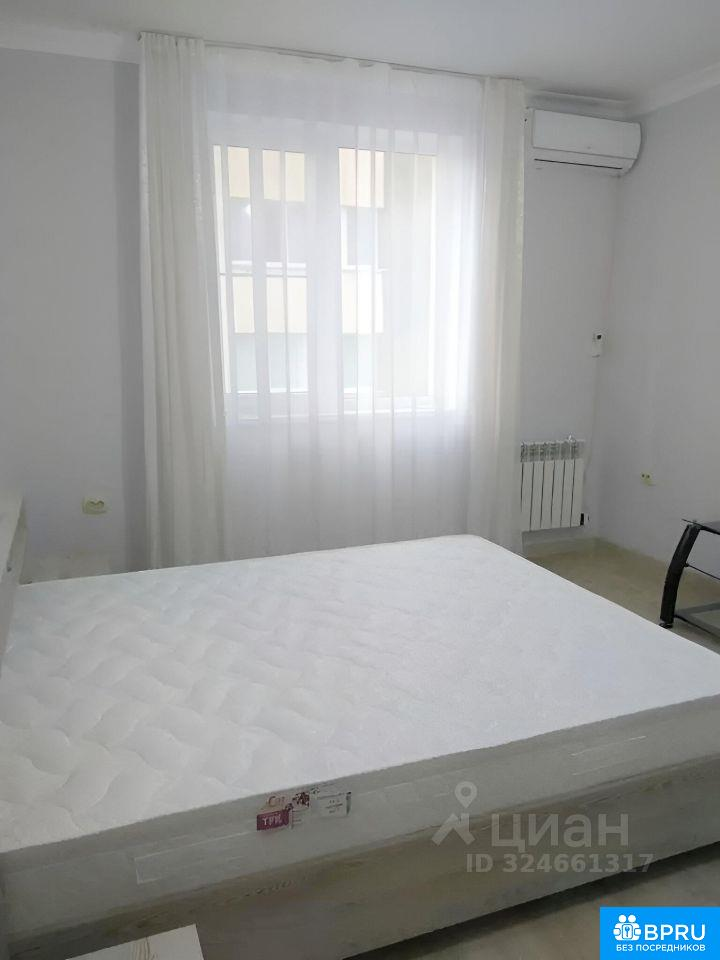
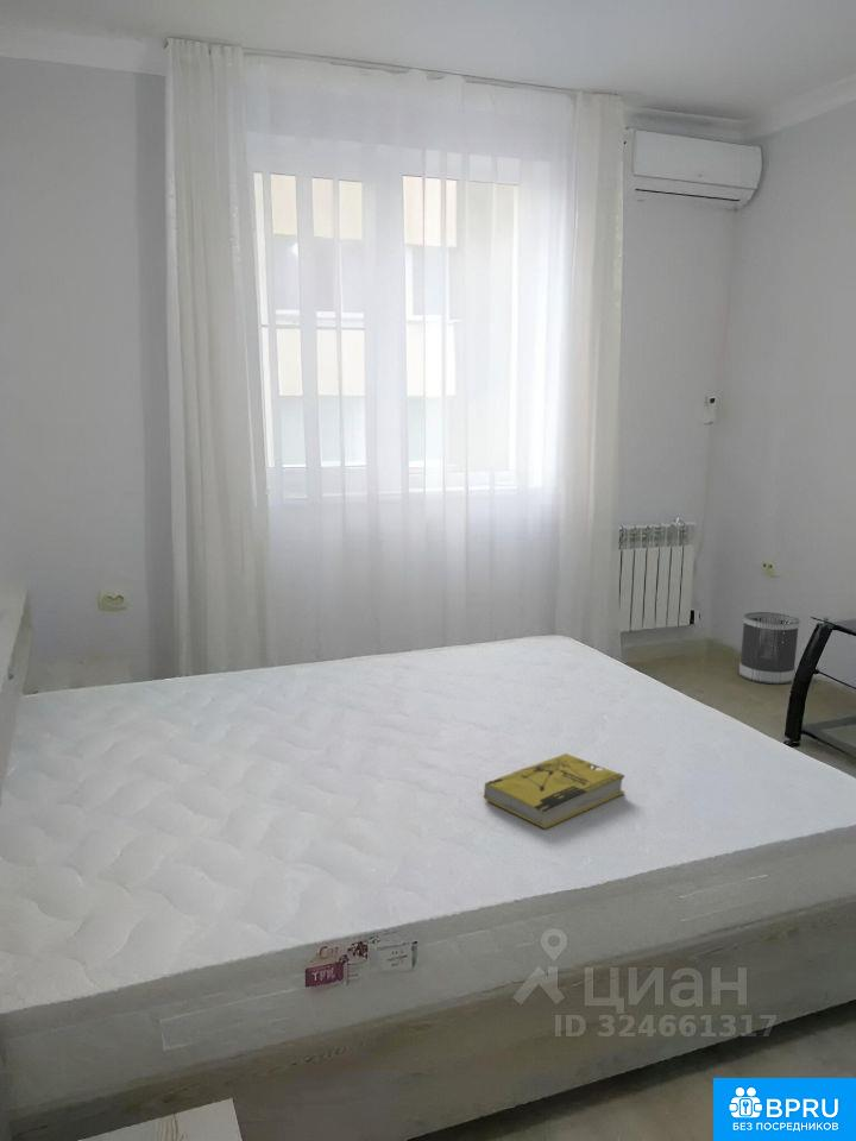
+ wastebasket (768, 647)
+ book (554, 786)
